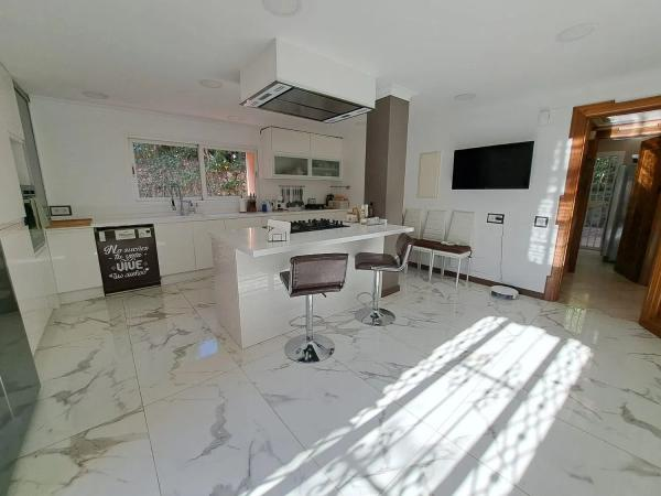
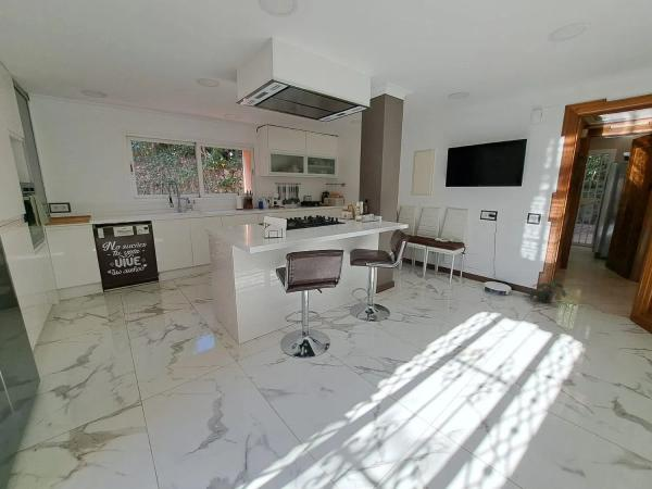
+ potted plant (547, 290)
